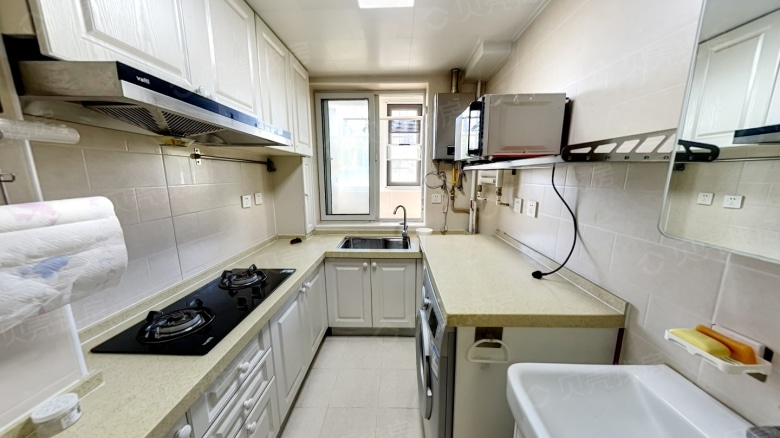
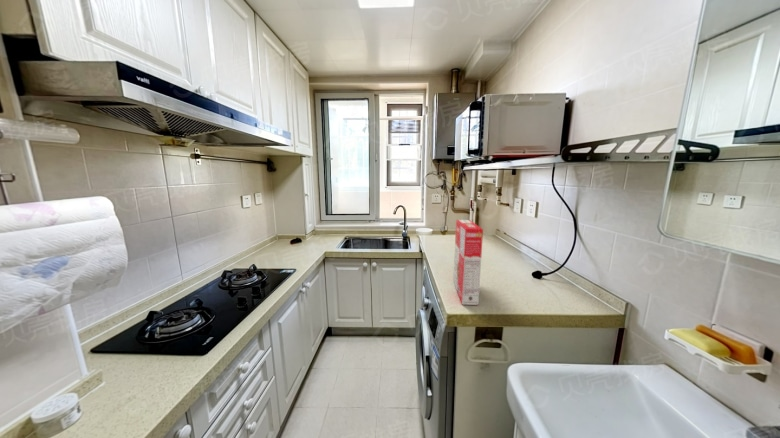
+ cereal box (466, 258)
